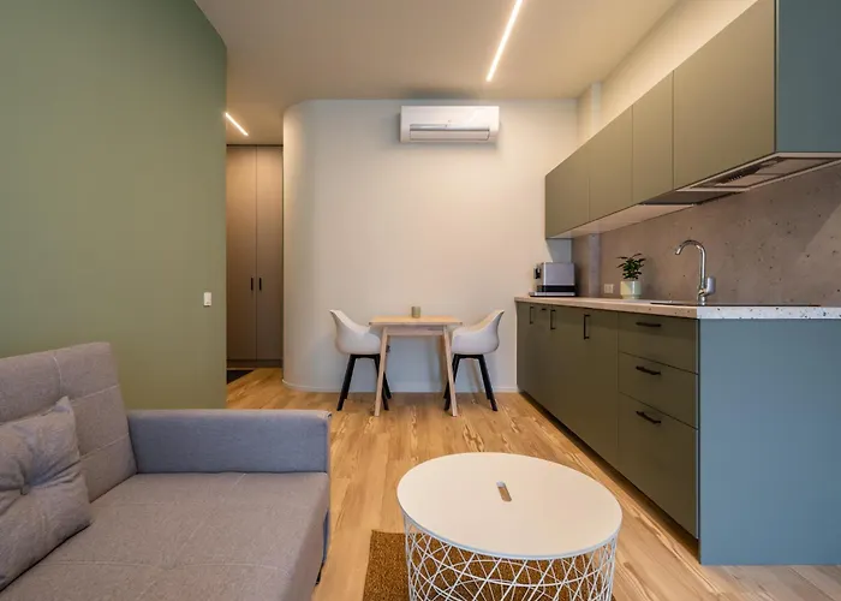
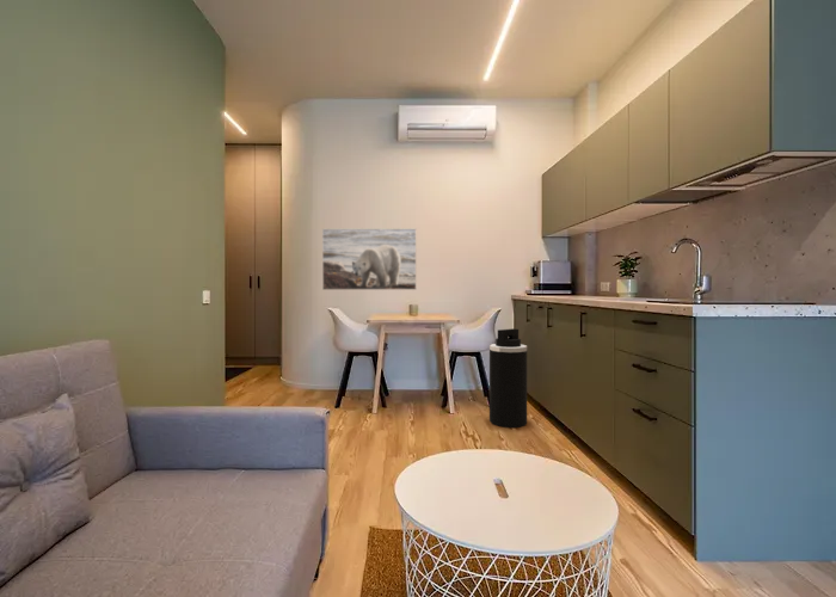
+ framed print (369, 259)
+ trash can (508, 375)
